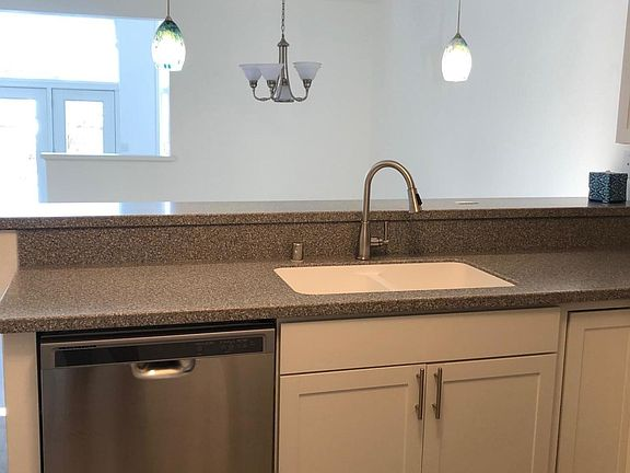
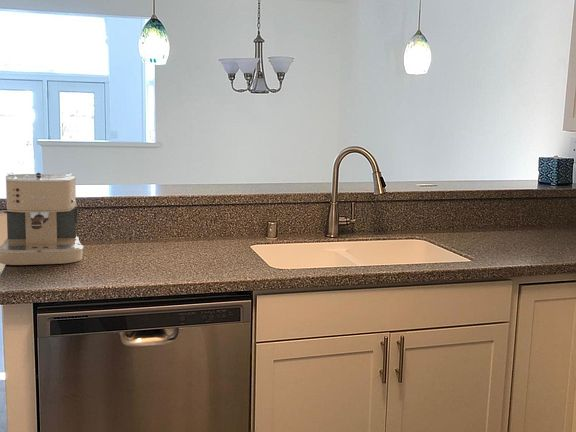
+ coffee maker (40, 215)
